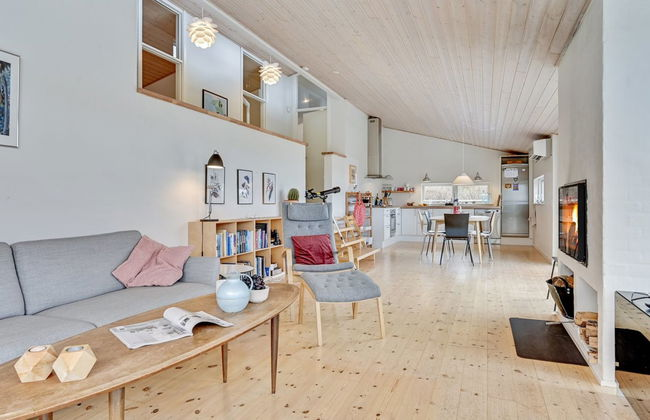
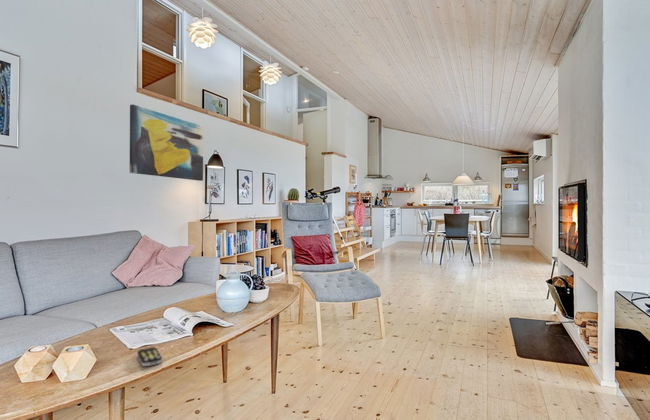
+ remote control (149, 356)
+ wall art (170, 146)
